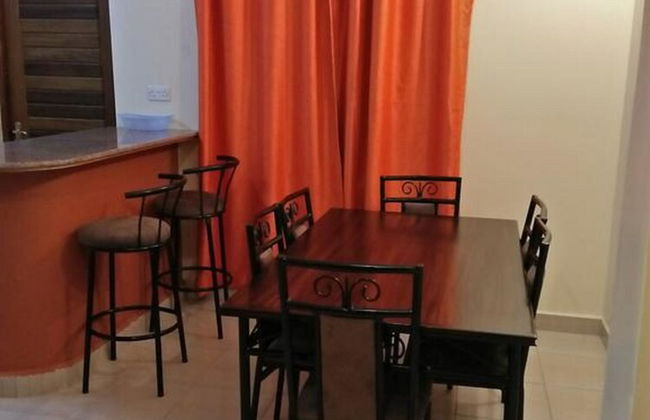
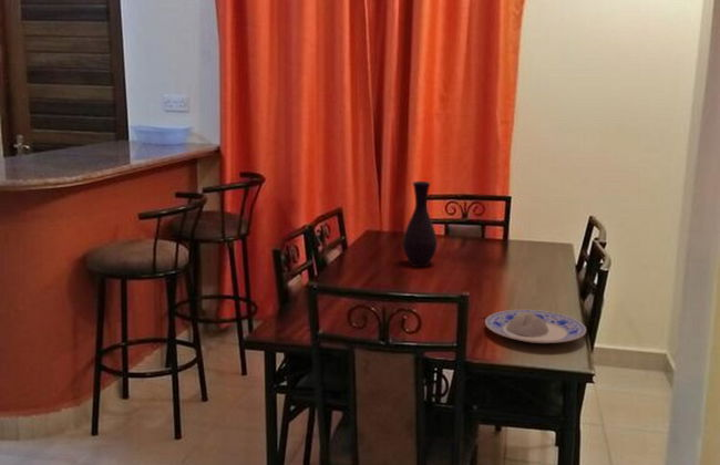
+ vase (420, 224)
+ plate (535, 324)
